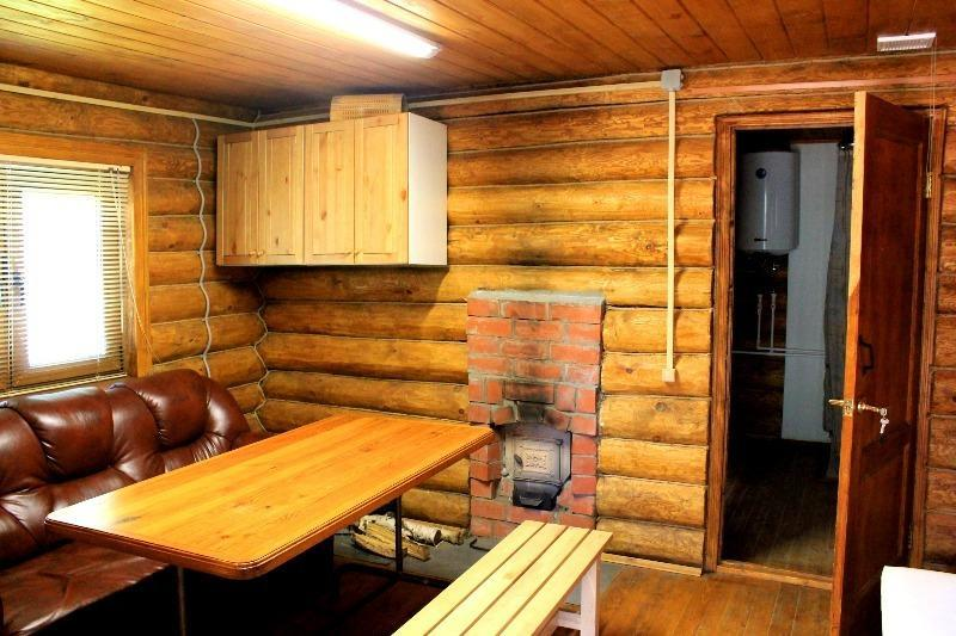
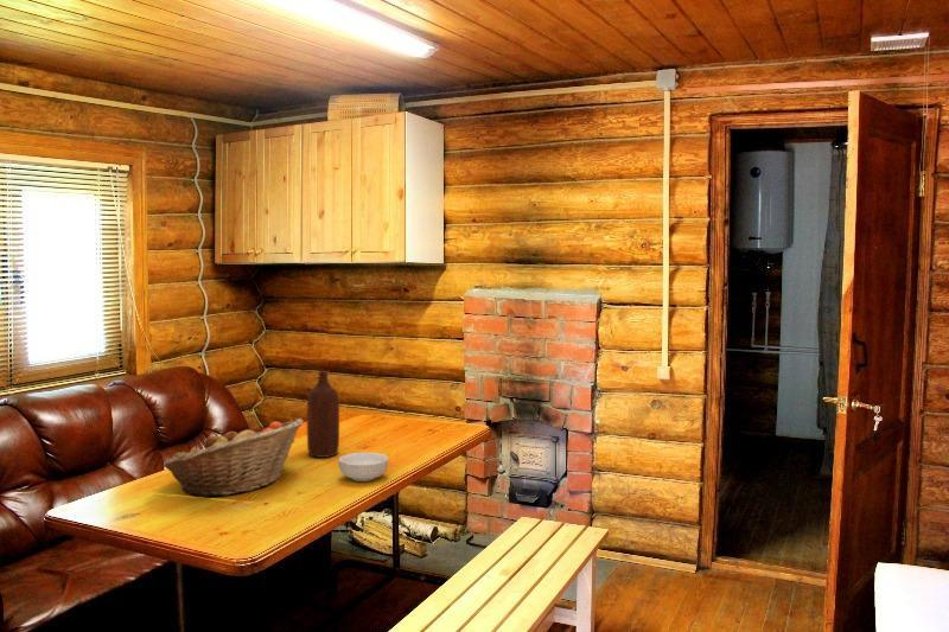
+ bottle (323, 413)
+ cereal bowl (363, 467)
+ fruit basket (237, 452)
